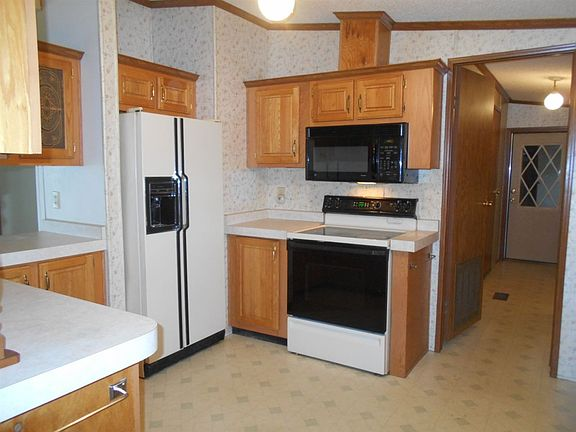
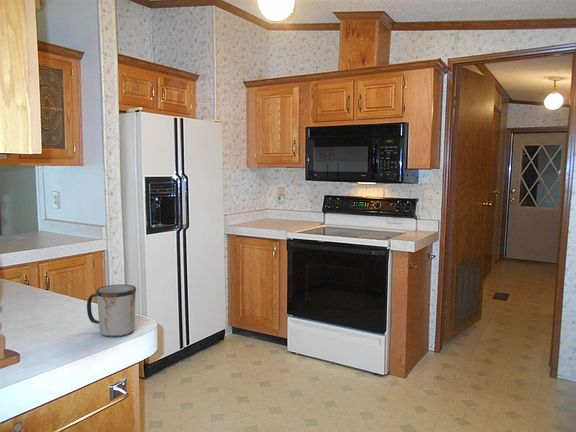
+ mug (113, 309)
